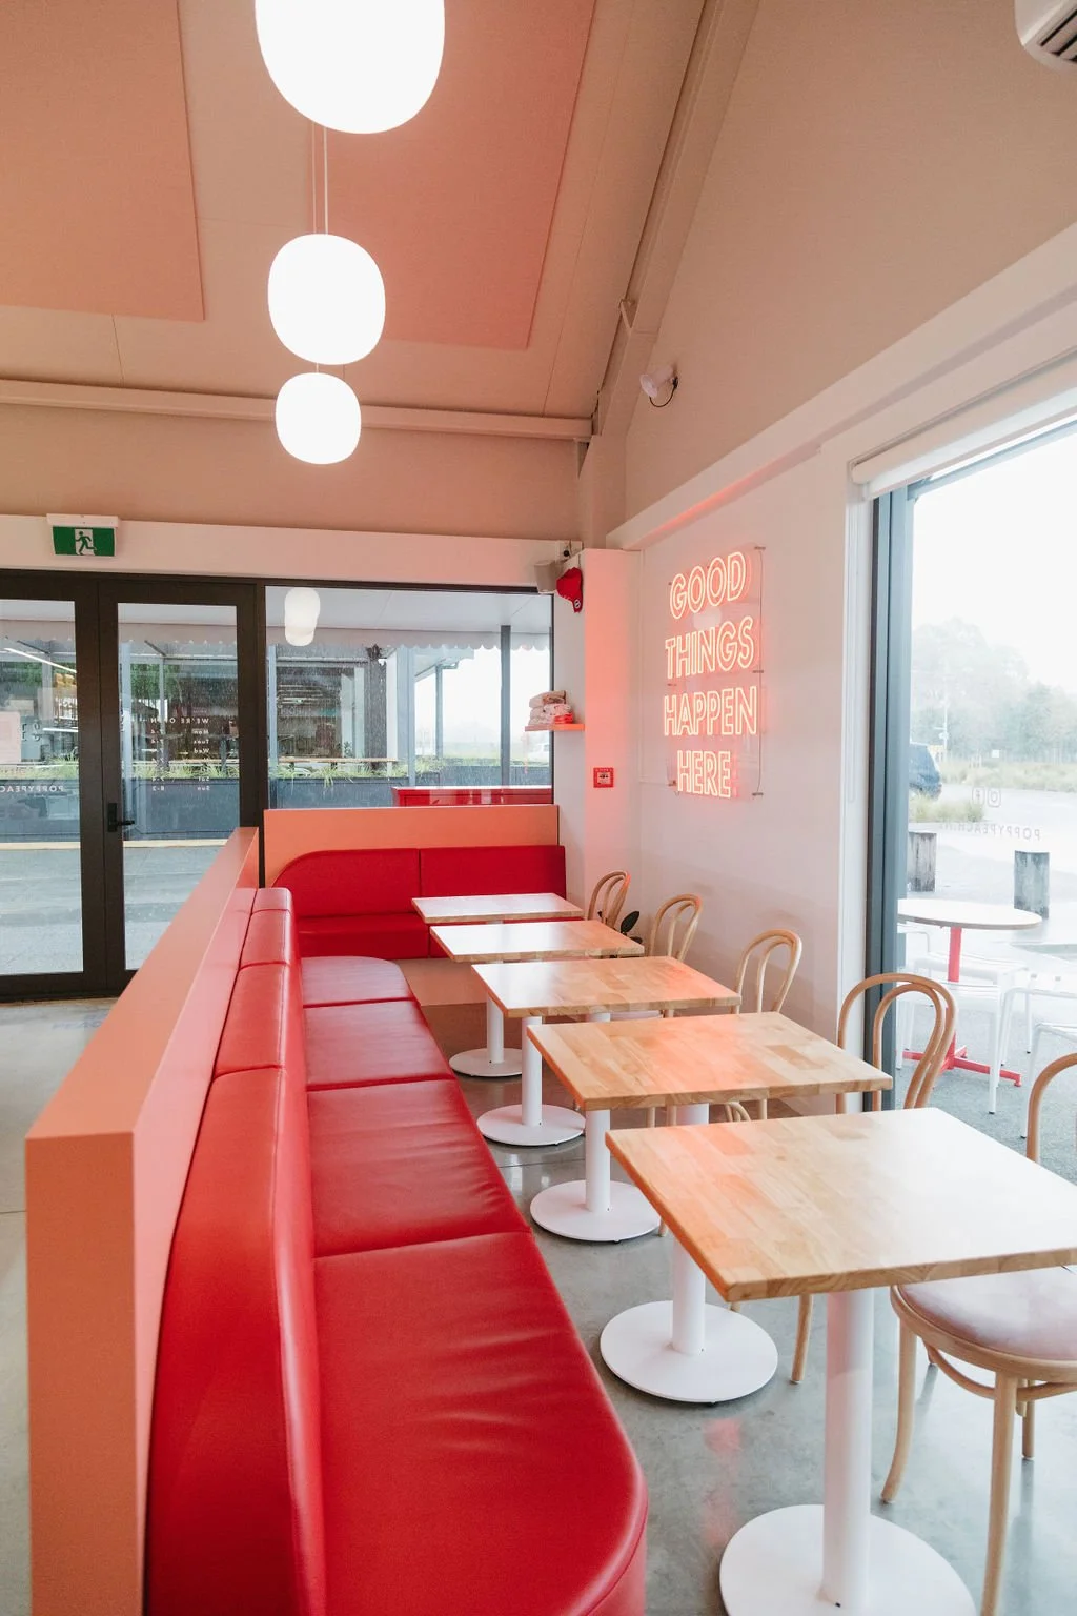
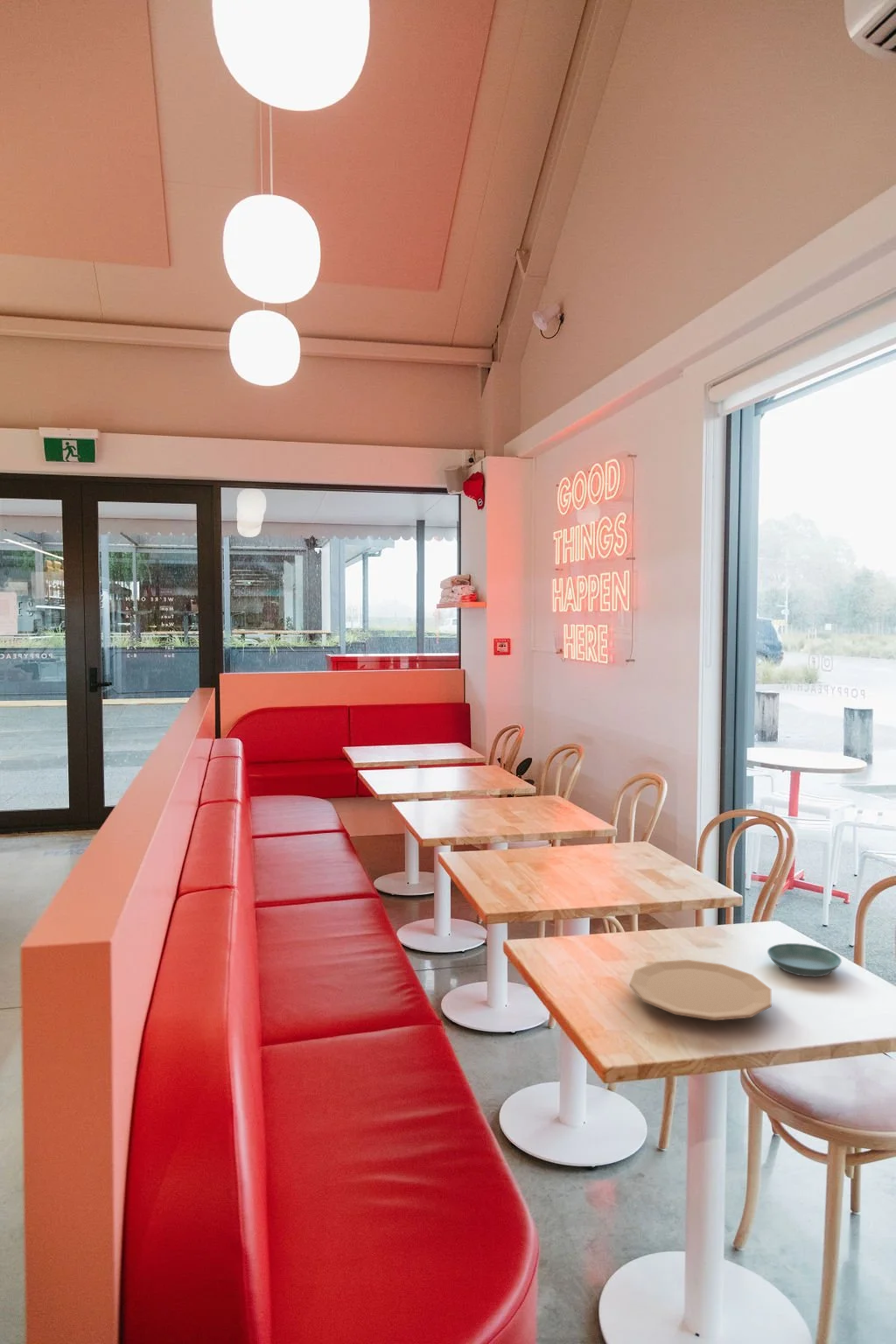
+ plate (699, 993)
+ saucer (803, 961)
